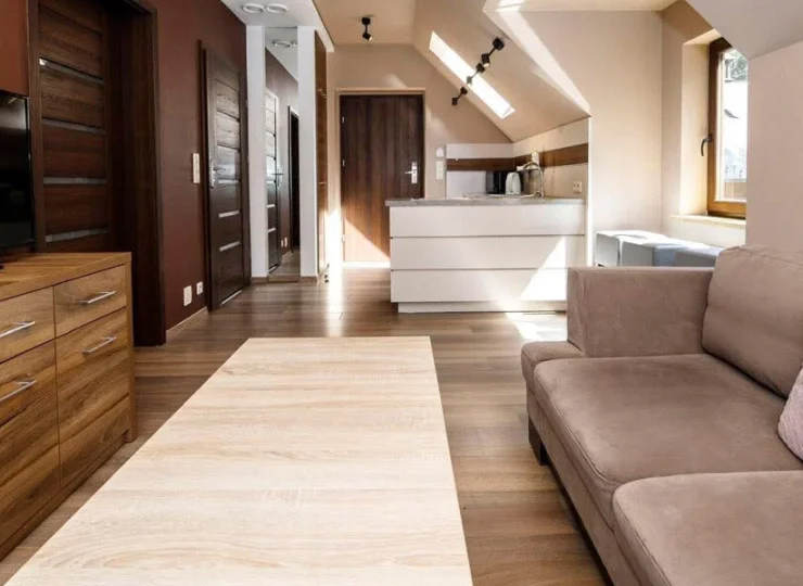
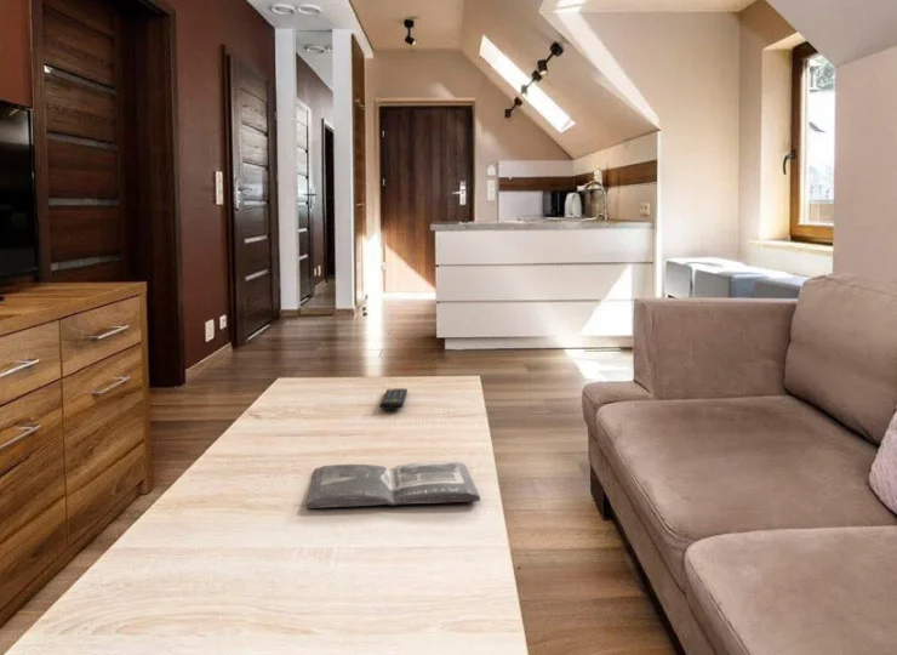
+ magazine (392, 482)
+ remote control (394, 398)
